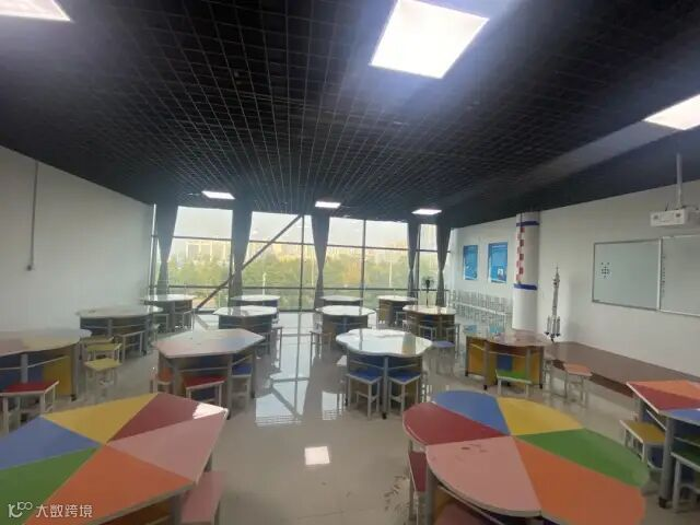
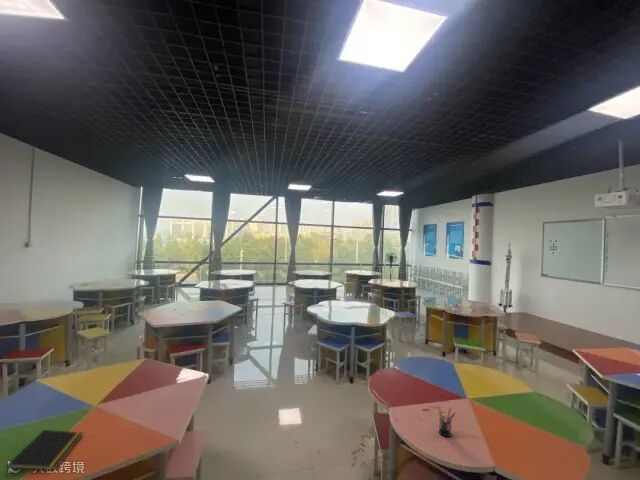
+ pen holder (444, 419)
+ notepad (48, 448)
